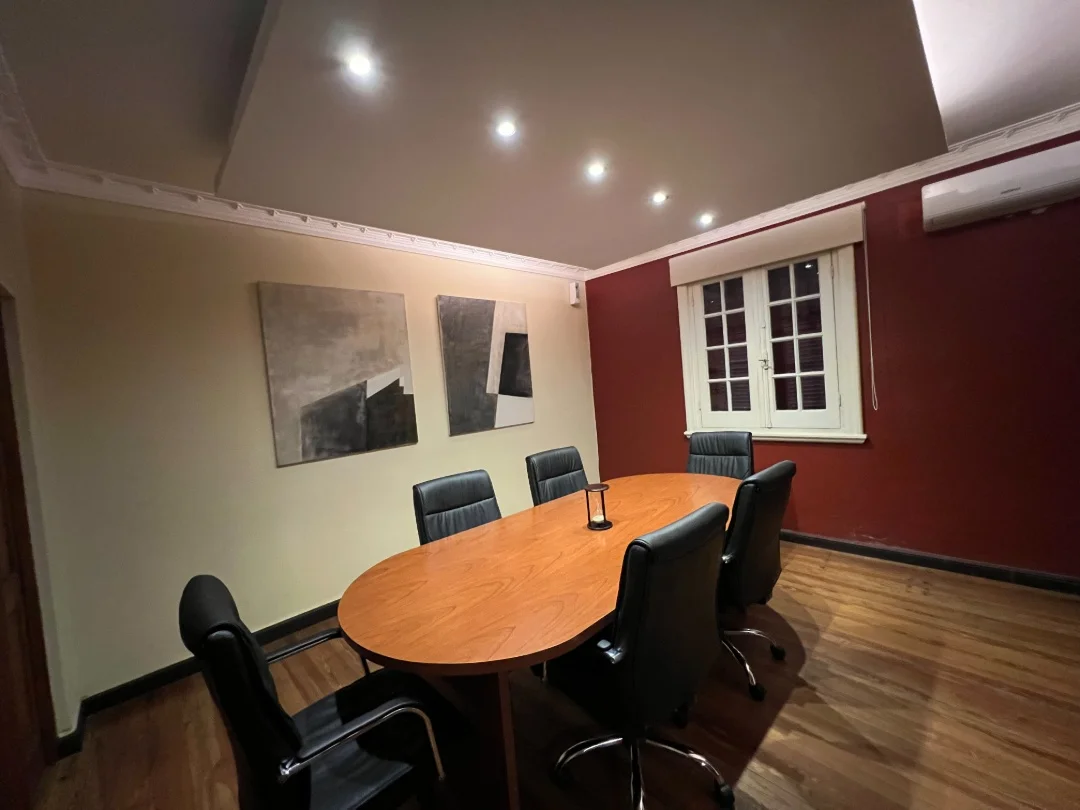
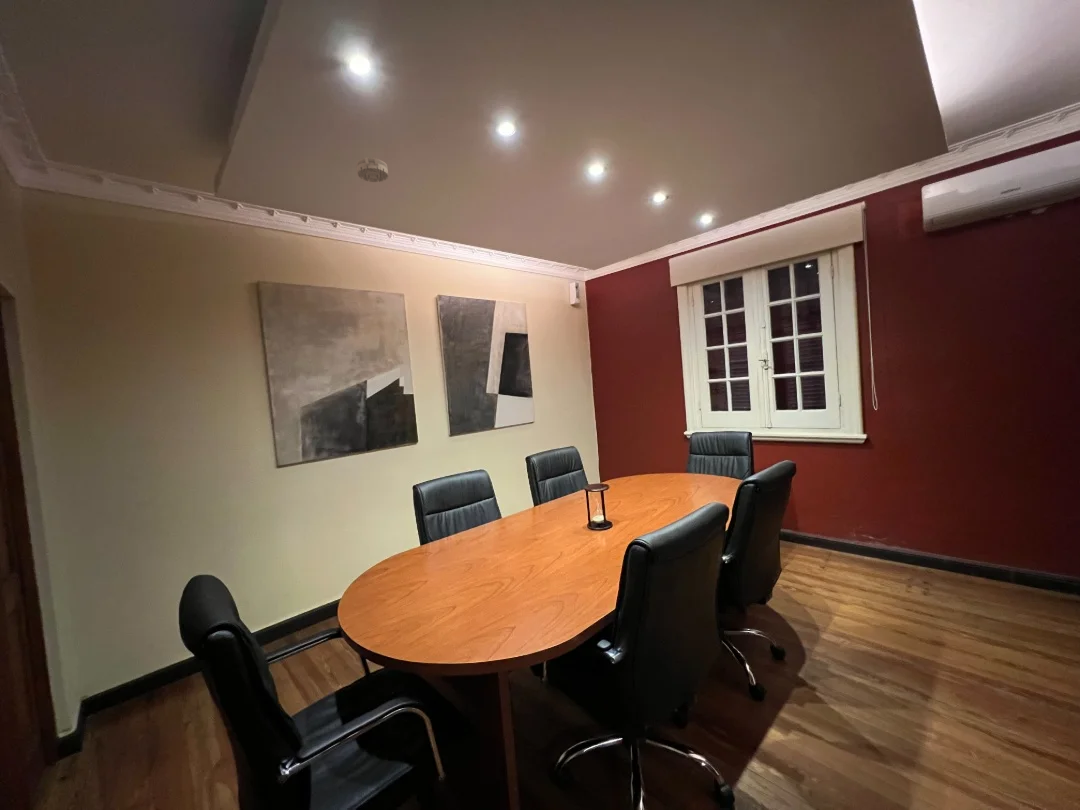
+ smoke detector (372, 169)
